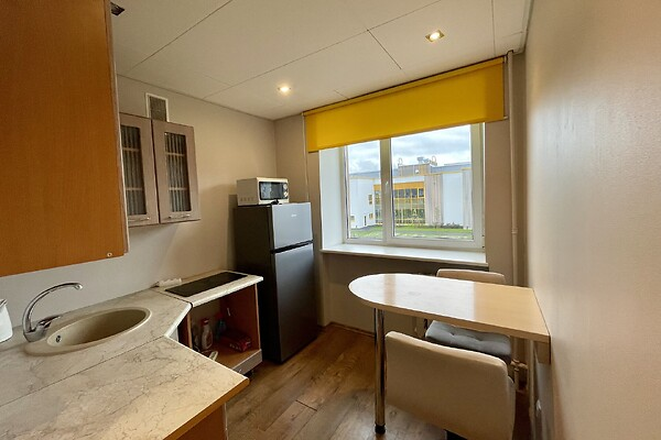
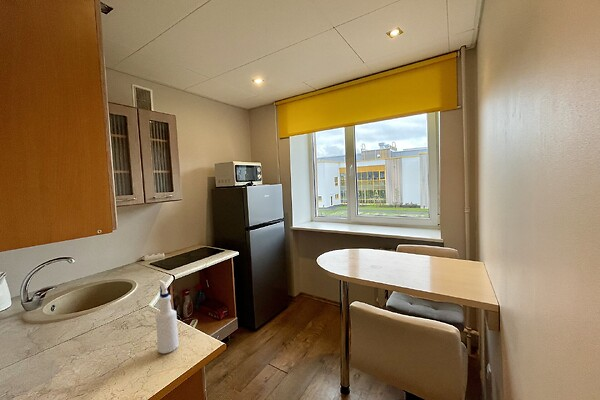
+ spray bottle (165, 314)
